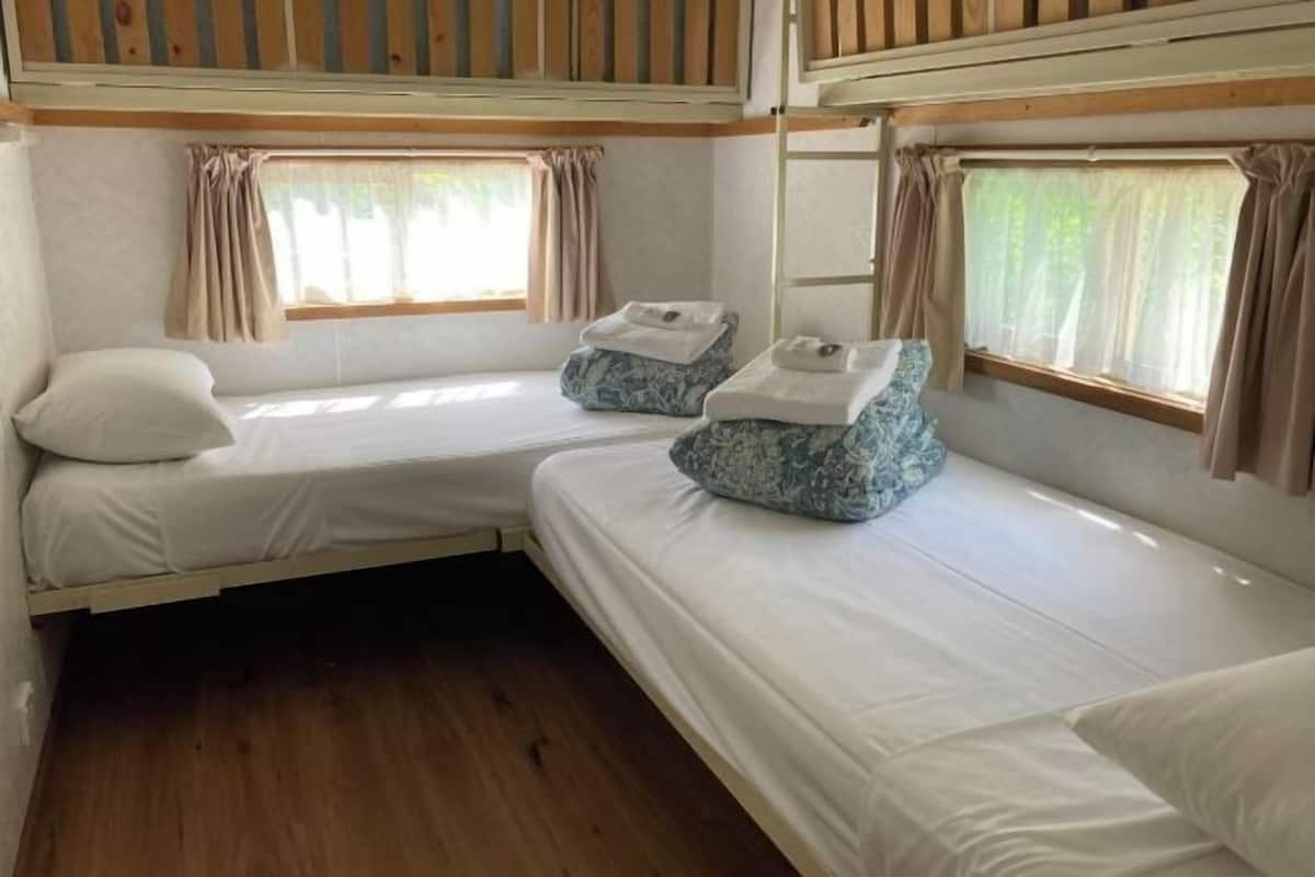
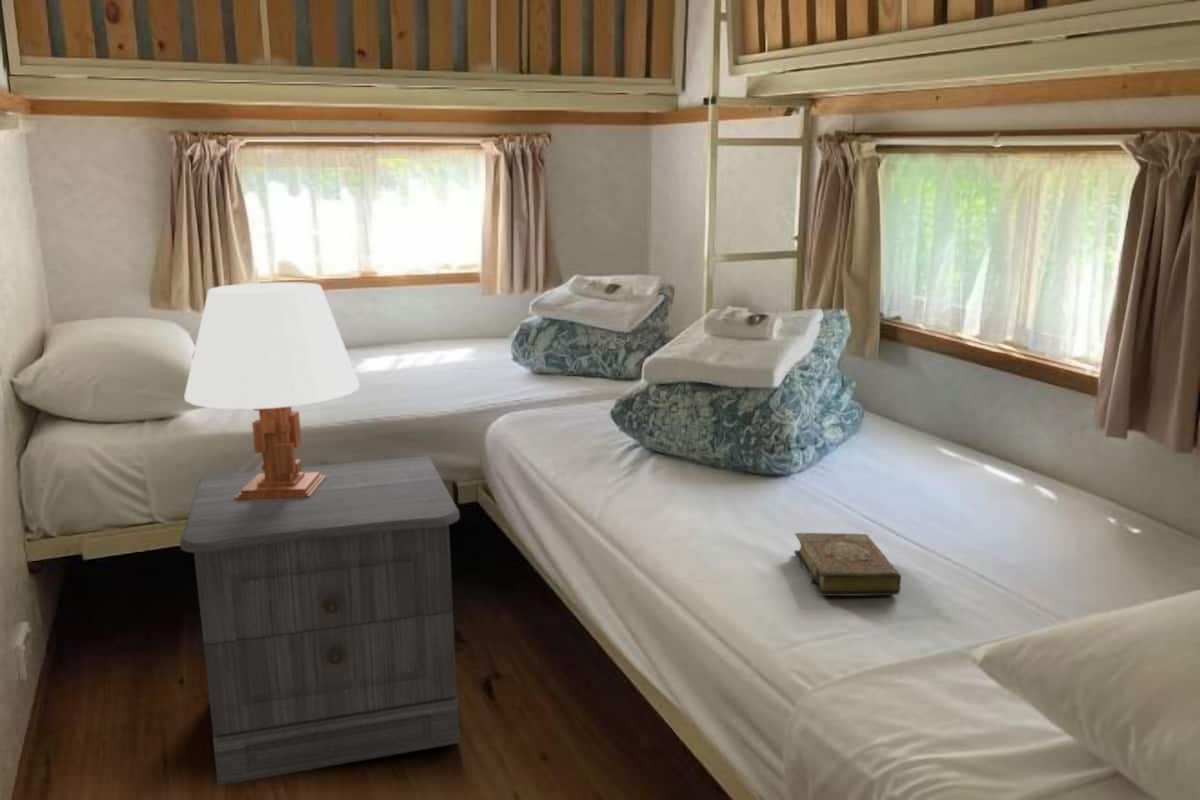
+ nightstand (330, 608)
+ table lamp (274, 388)
+ book (844, 562)
